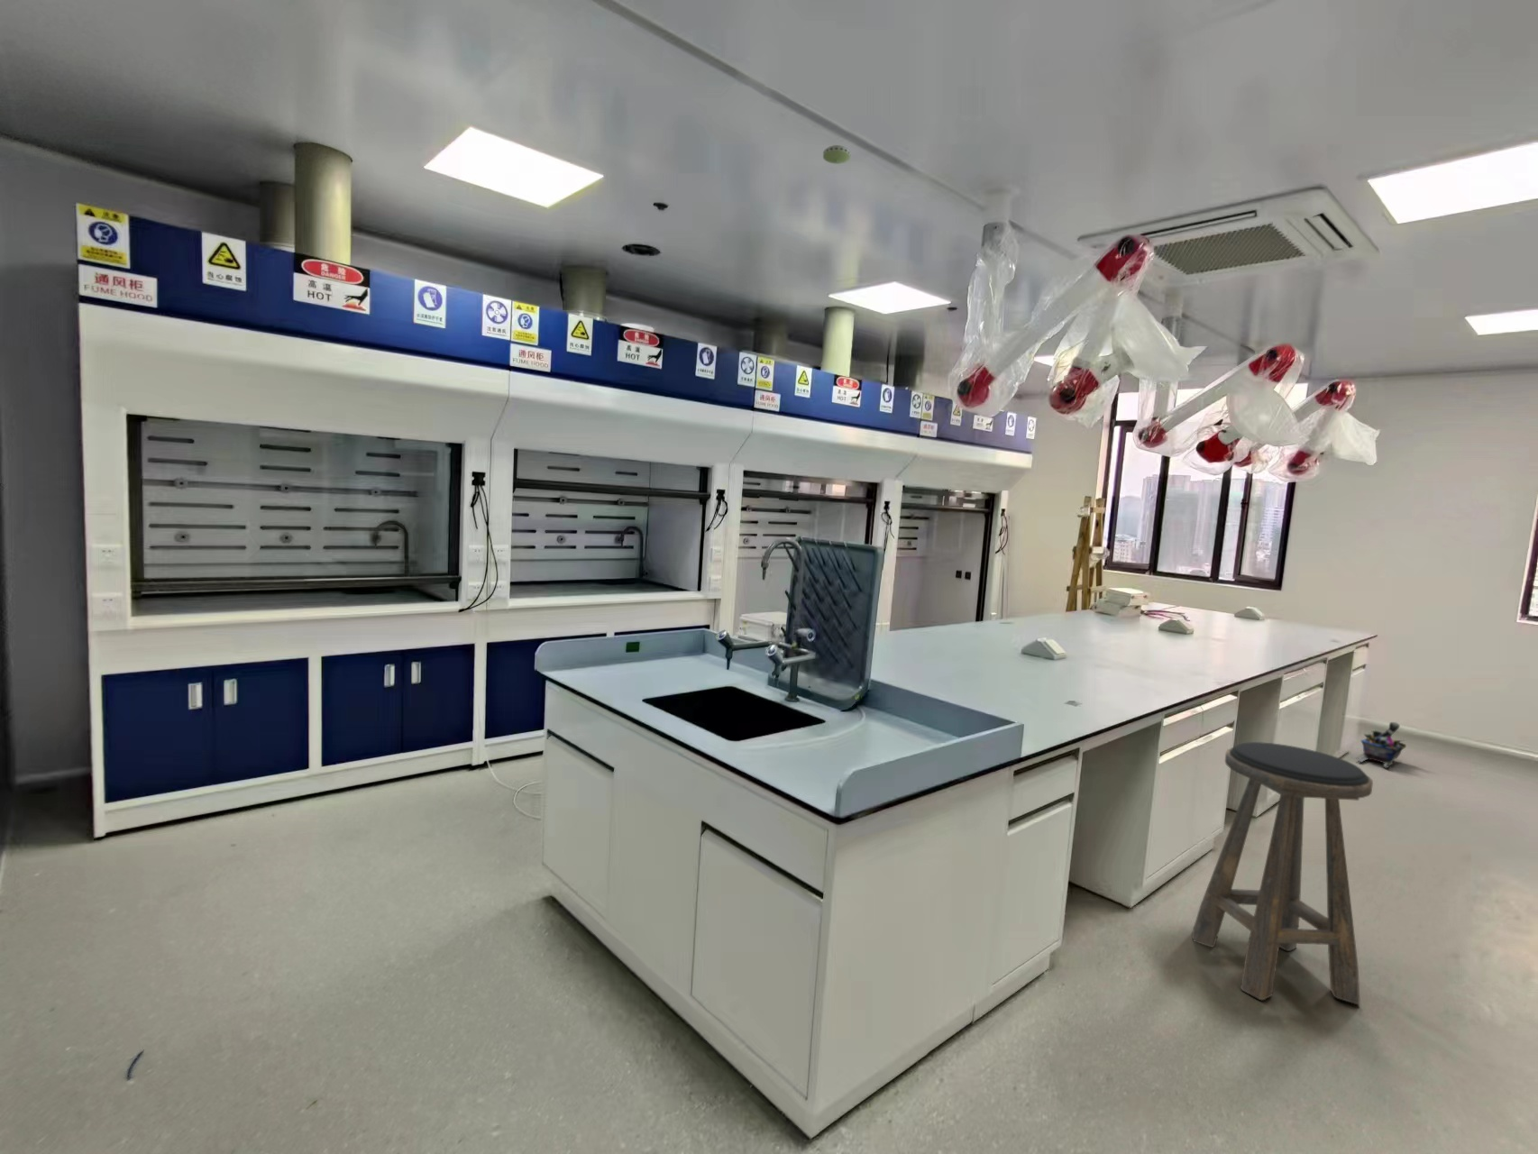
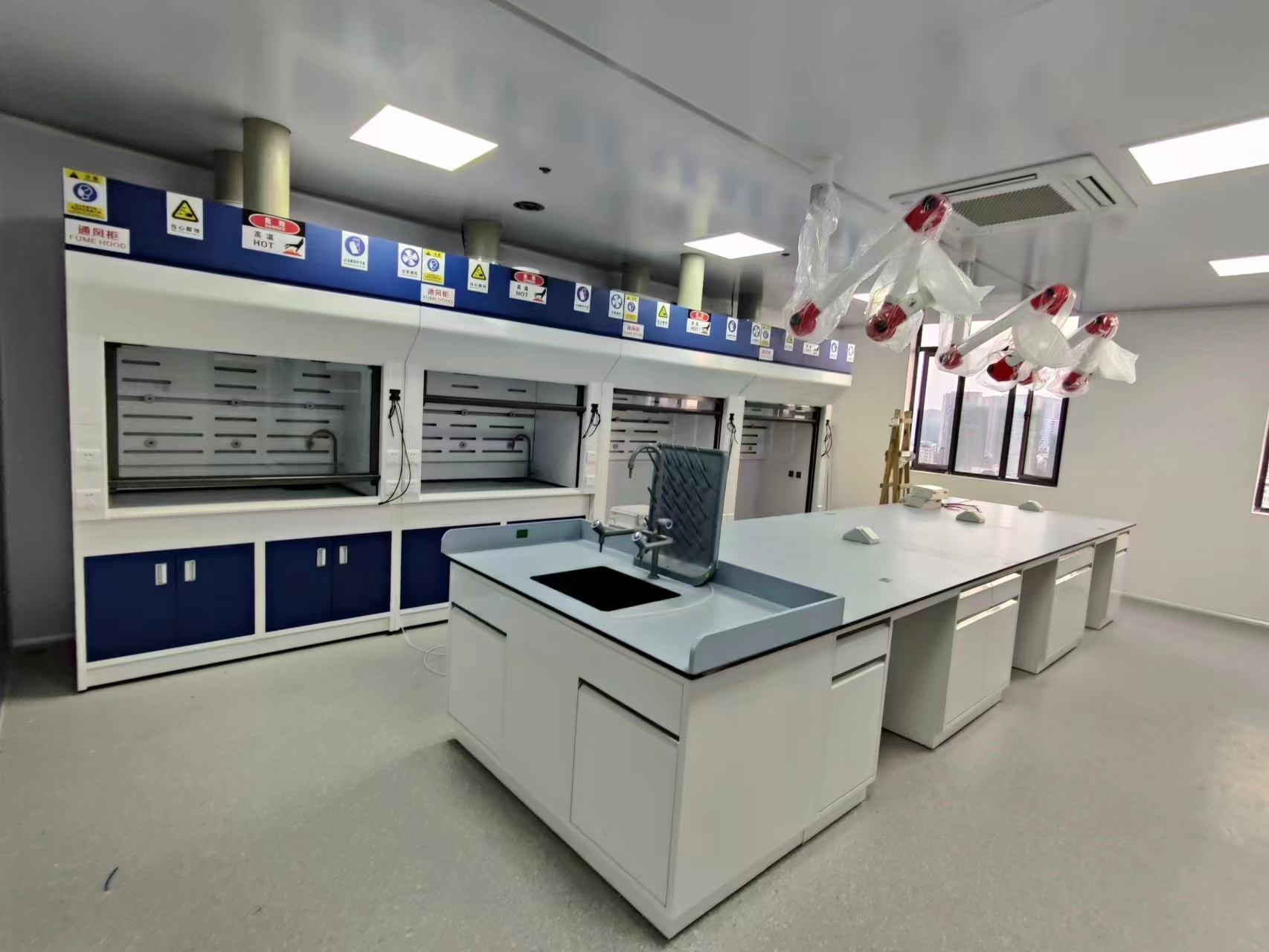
- smoke detector (836, 154)
- waste bin (1382, 743)
- stool (1282, 864)
